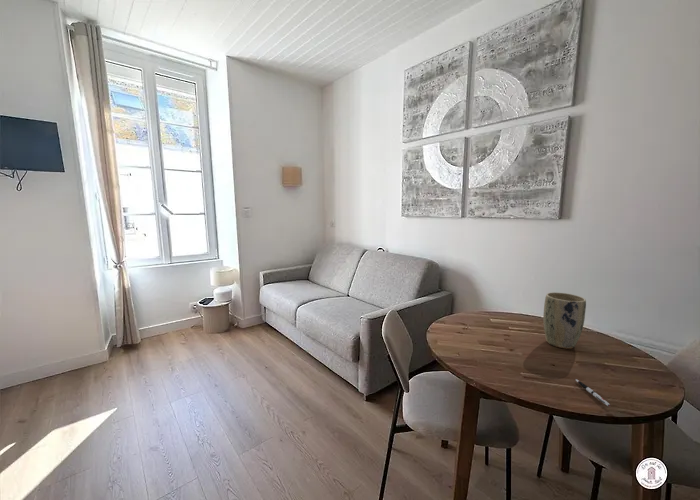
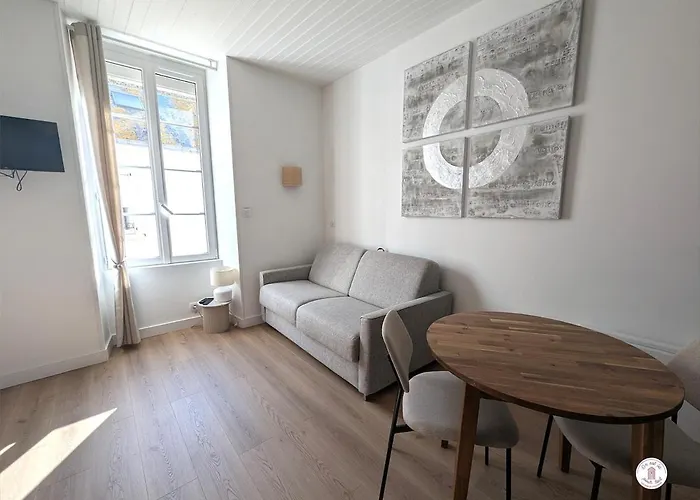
- plant pot (562, 320)
- pen (590, 391)
